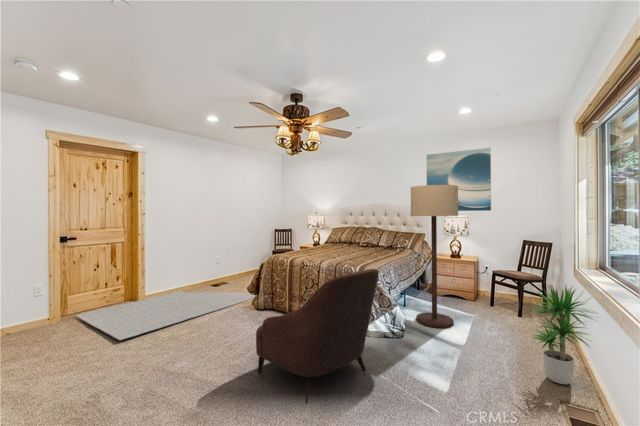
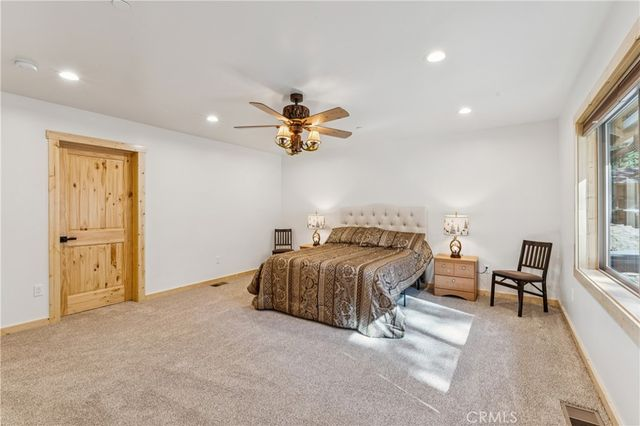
- armchair (320, 319)
- floor lamp (434, 254)
- rug (177, 304)
- potted plant (562, 333)
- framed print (457, 181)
